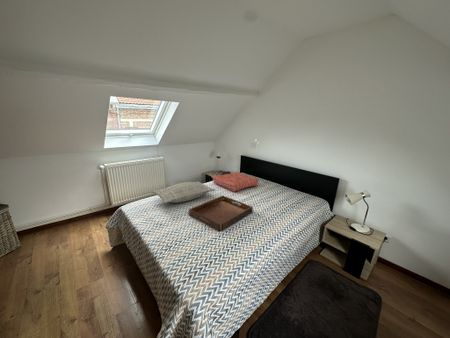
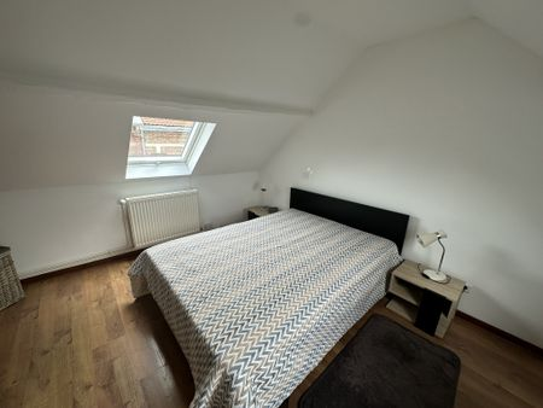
- seat cushion (235, 180)
- pillow (184, 191)
- serving tray (221, 211)
